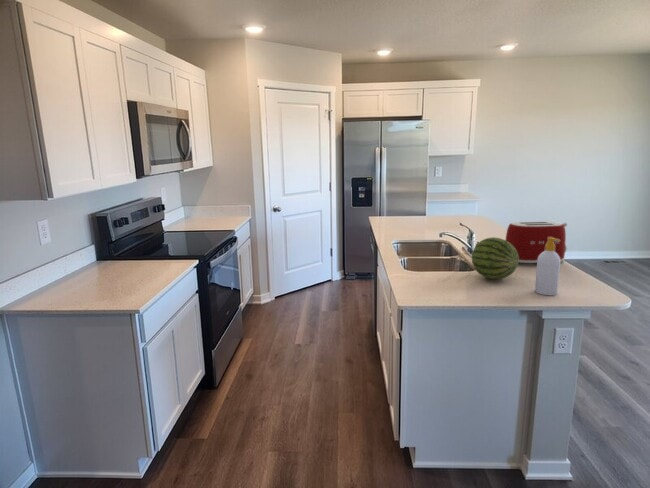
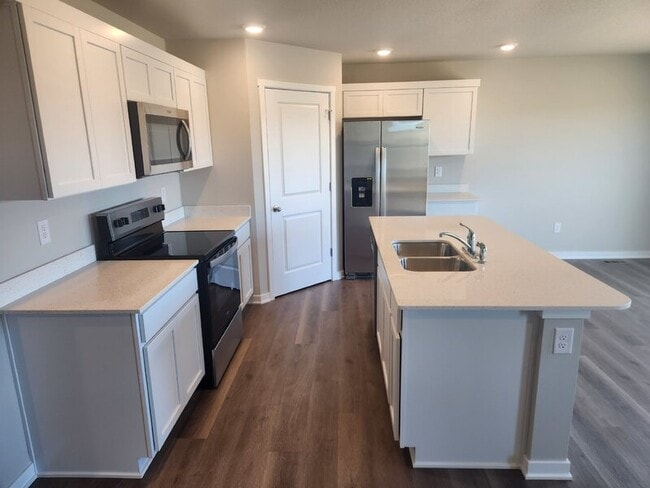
- fruit (494, 258)
- toaster (536, 242)
- soap bottle (549, 265)
